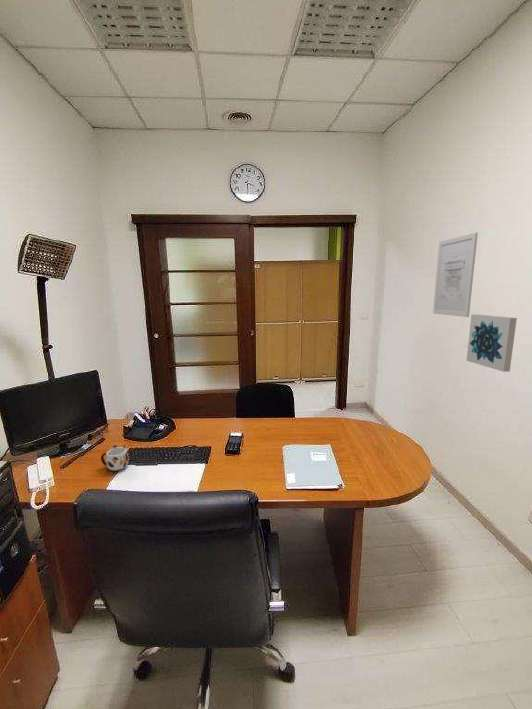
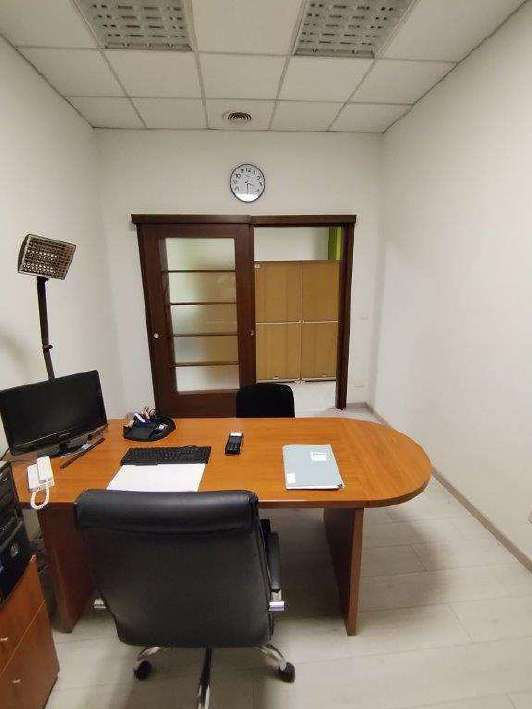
- mug (114, 457)
- wall art (489, 341)
- wall art (453, 277)
